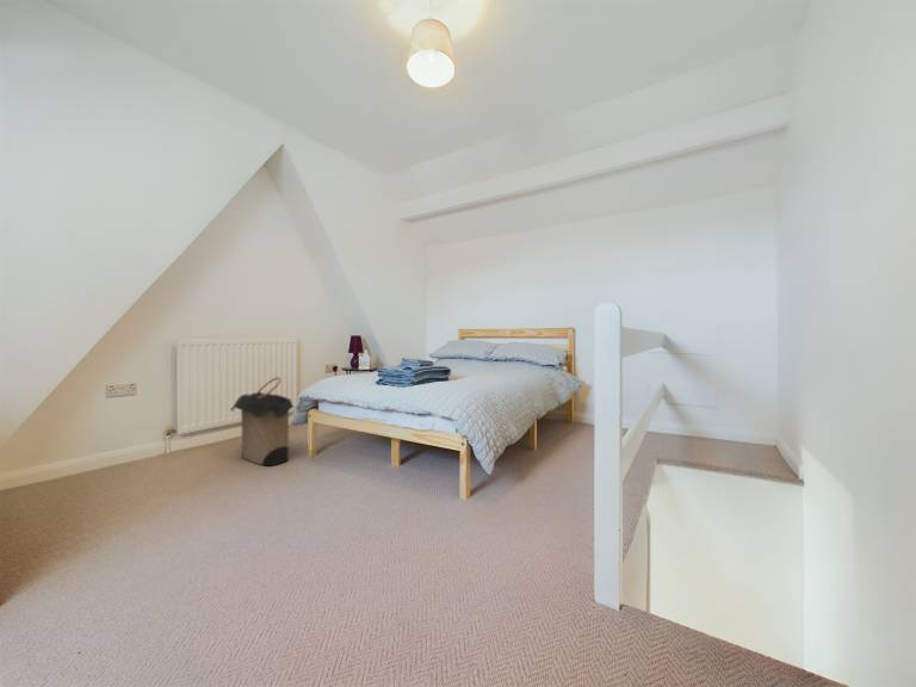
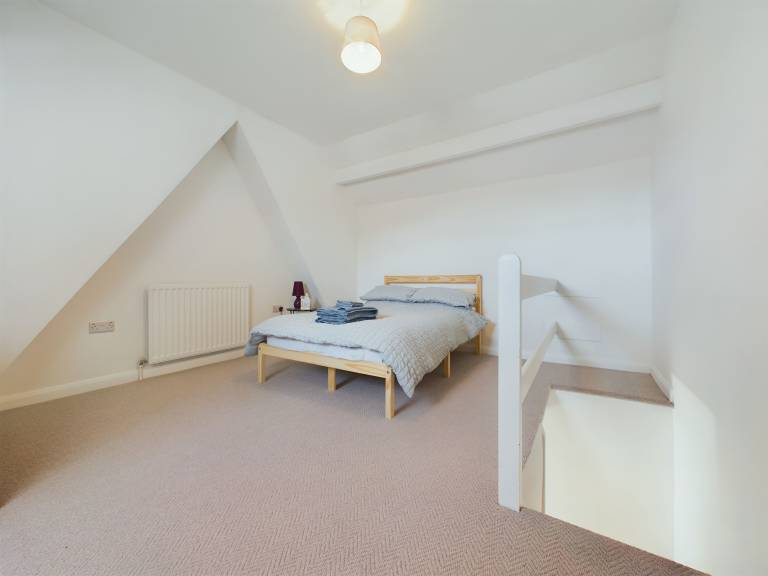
- laundry hamper (262, 417)
